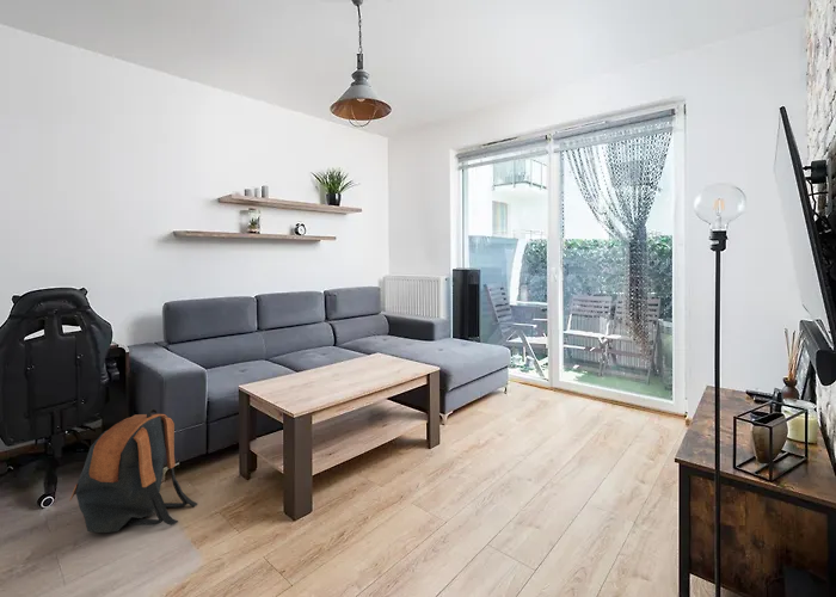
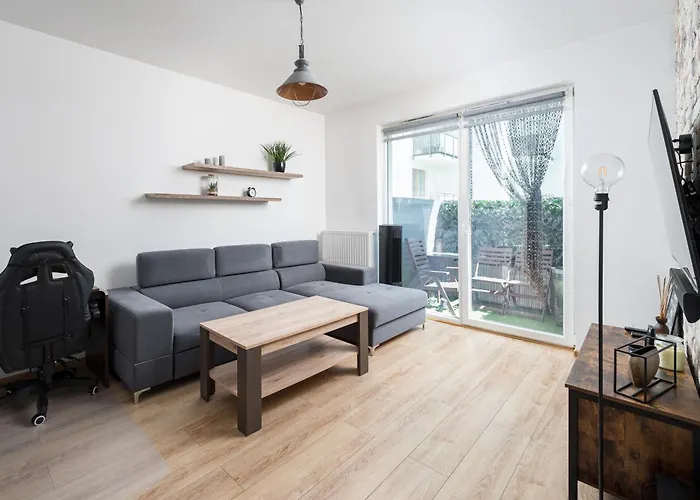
- backpack (136, 461)
